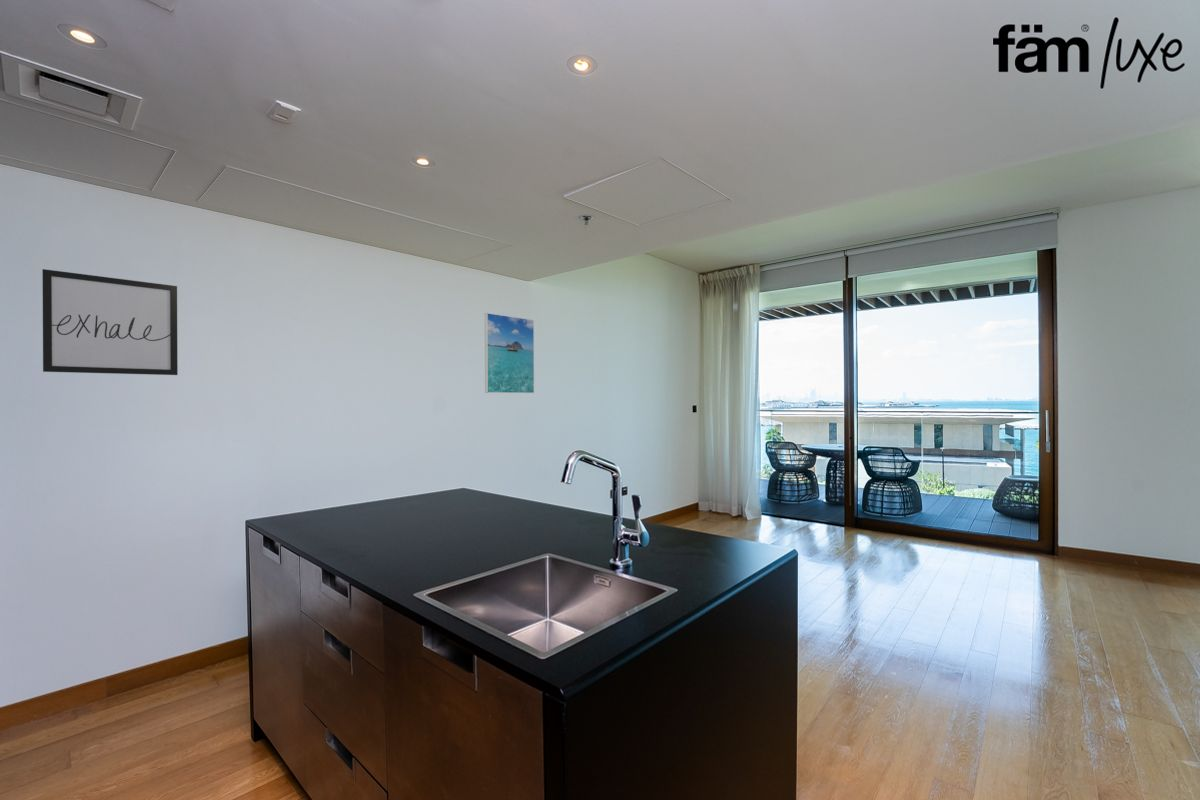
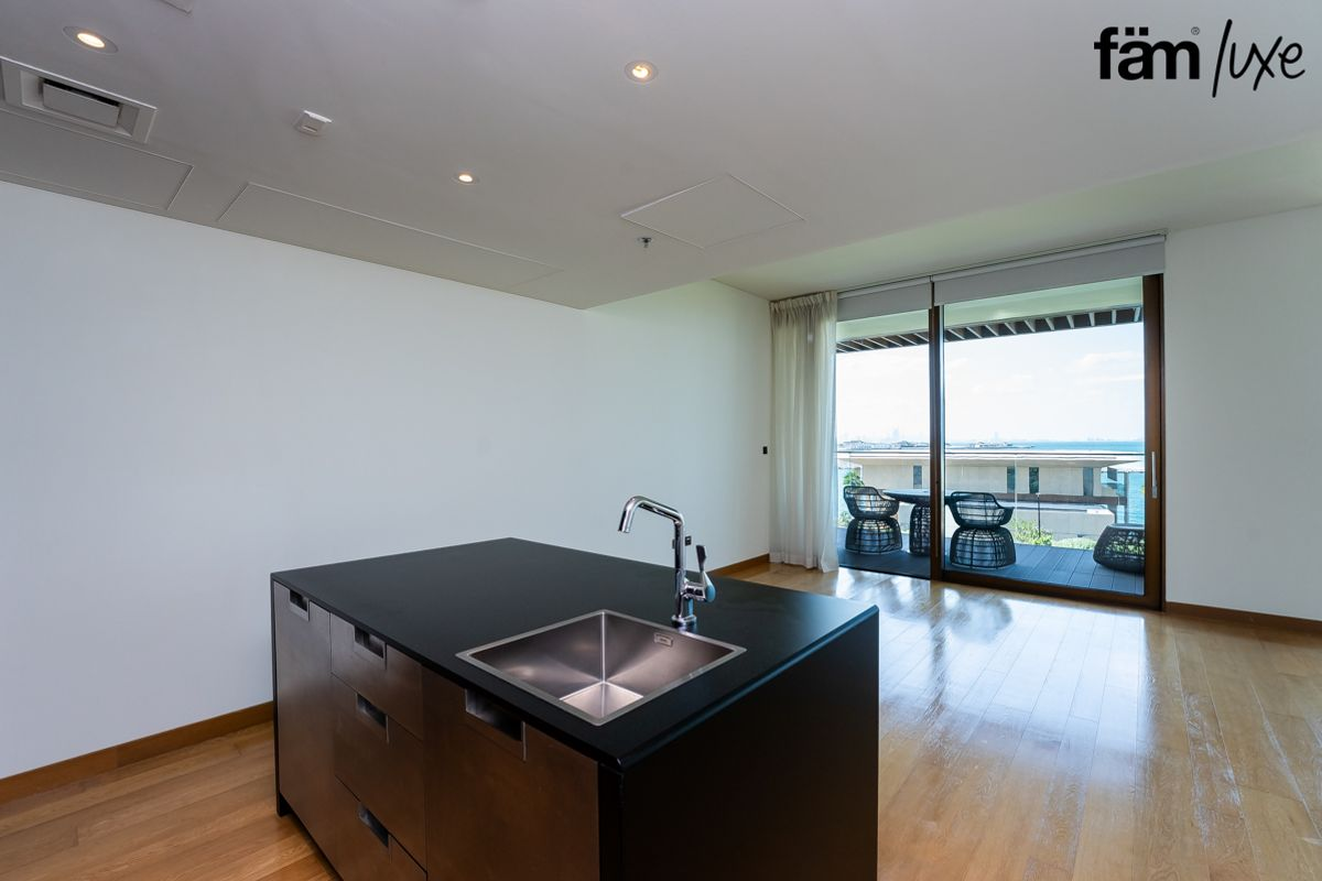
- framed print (510, 354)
- wall art (114, 326)
